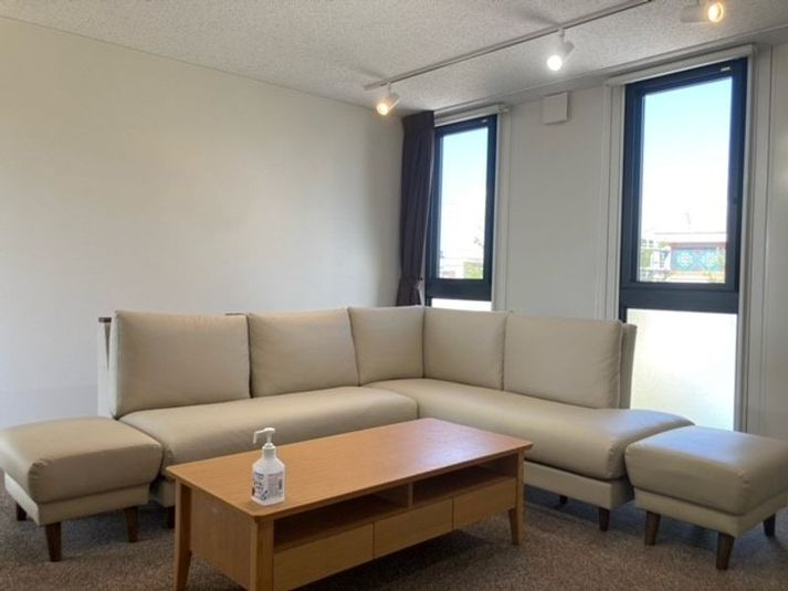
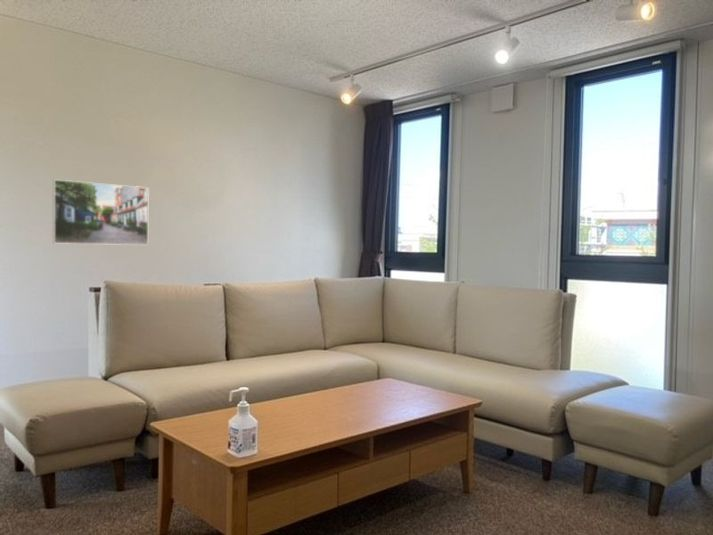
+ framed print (102, 214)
